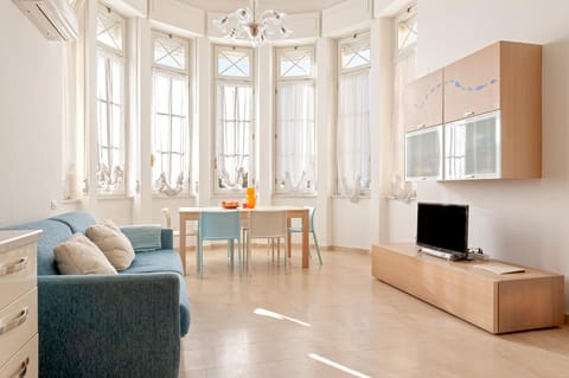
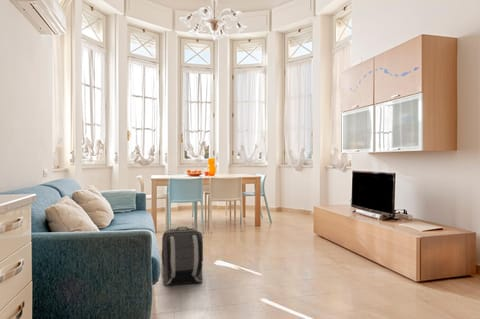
+ backpack (182, 256)
